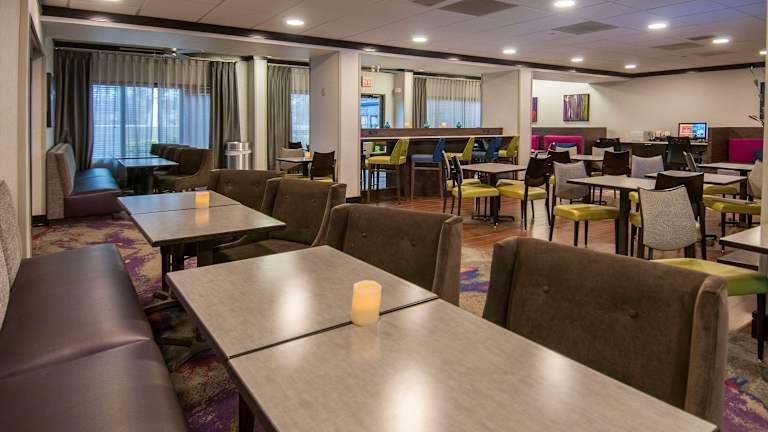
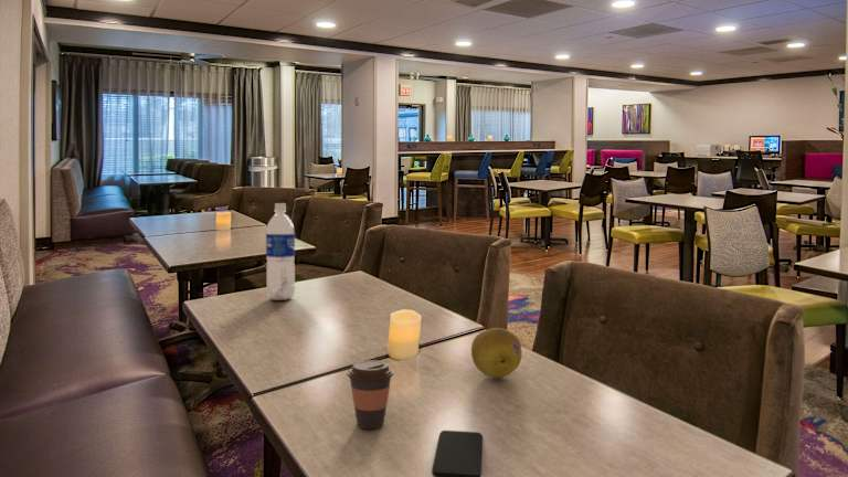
+ coffee cup (370, 394)
+ fruit (496, 352)
+ water bottle (280, 251)
+ smartphone (458, 453)
